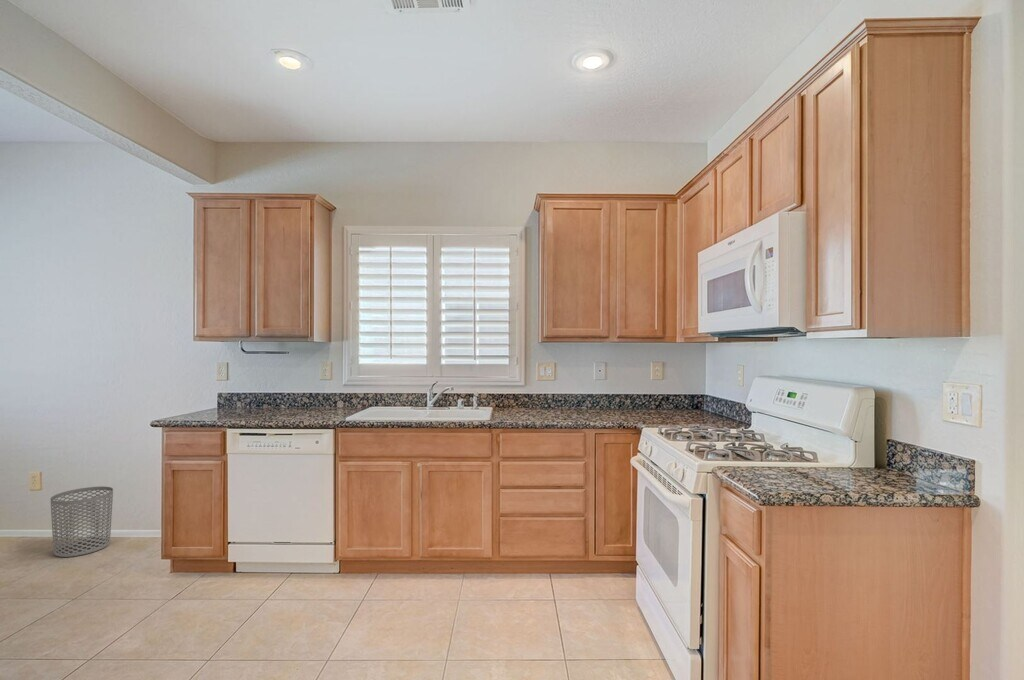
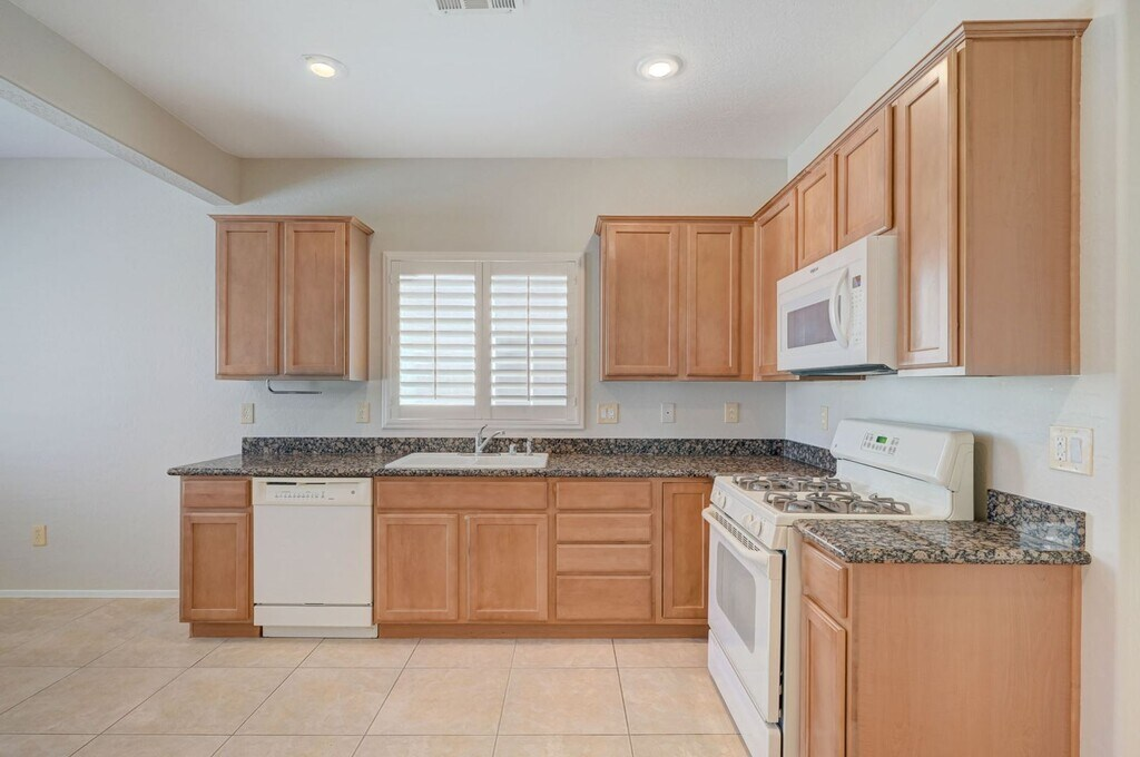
- waste bin (82, 521)
